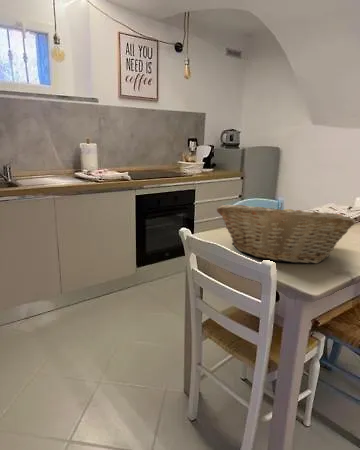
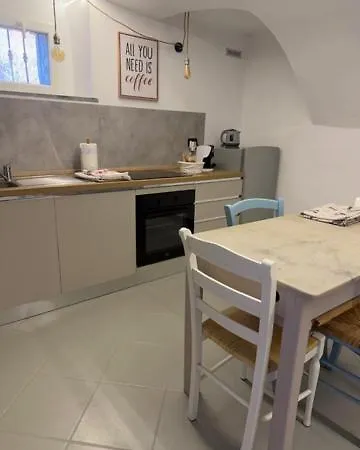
- fruit basket (280, 226)
